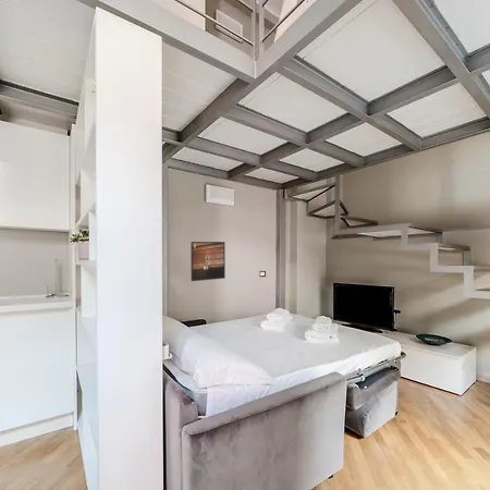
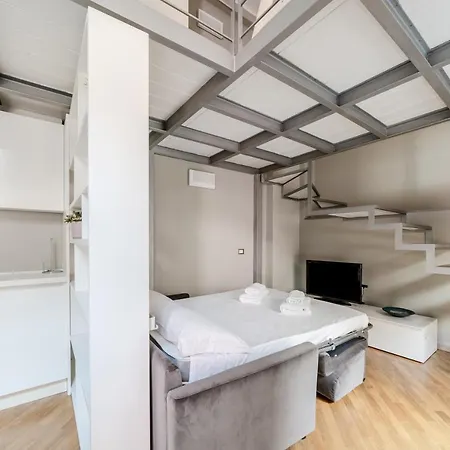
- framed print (208, 260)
